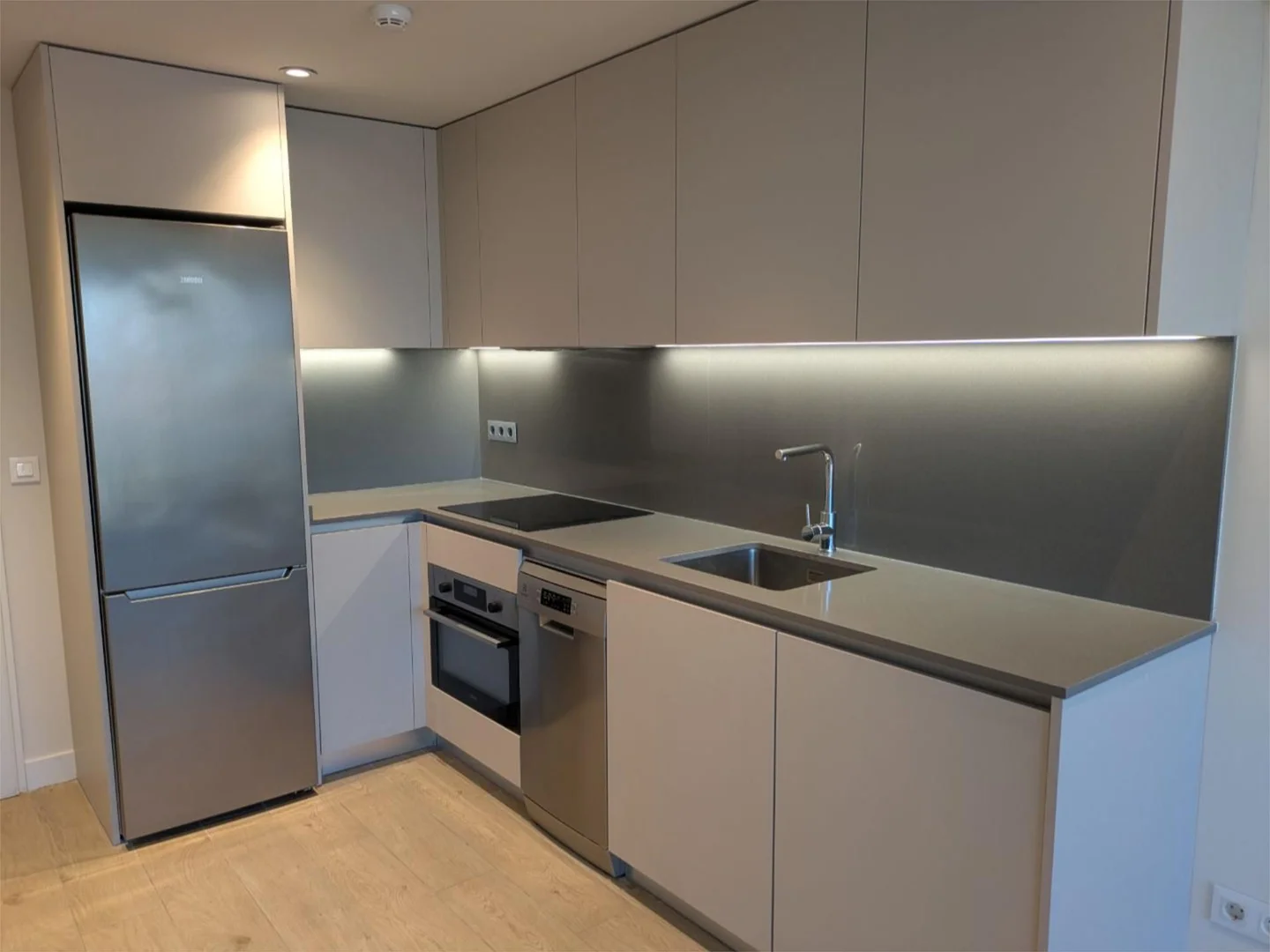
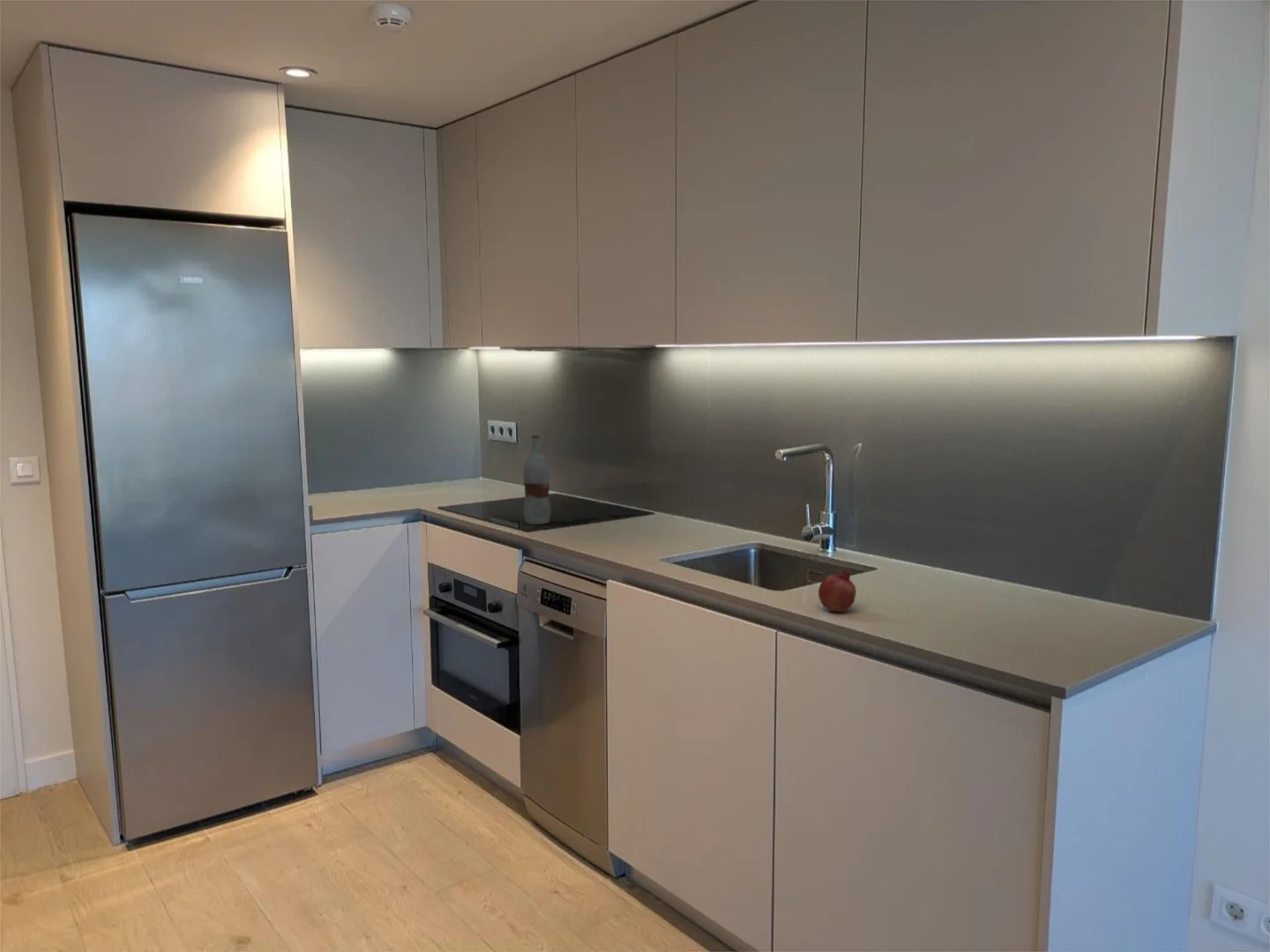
+ bottle (536, 479)
+ fruit (837, 590)
